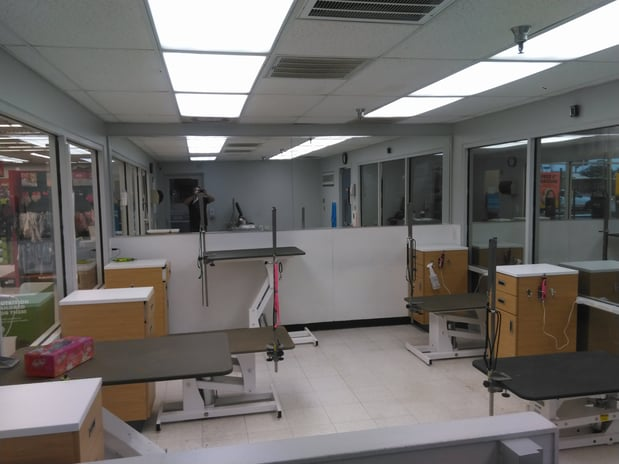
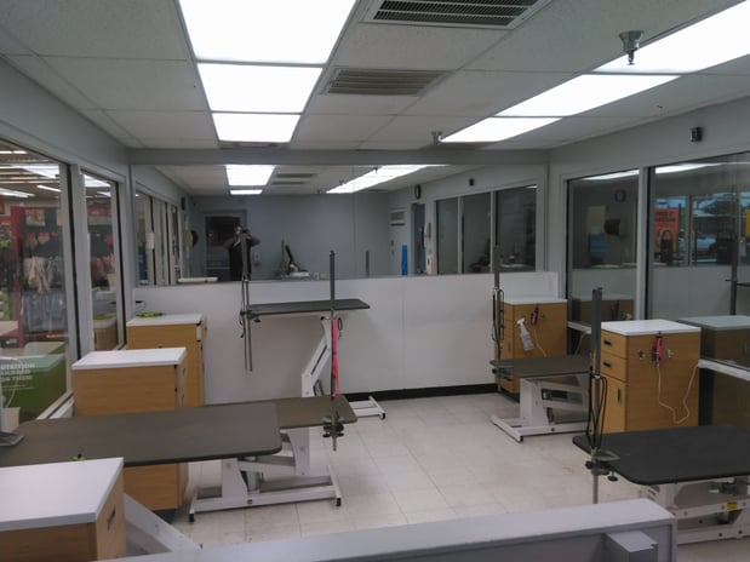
- tissue box (60, 355)
